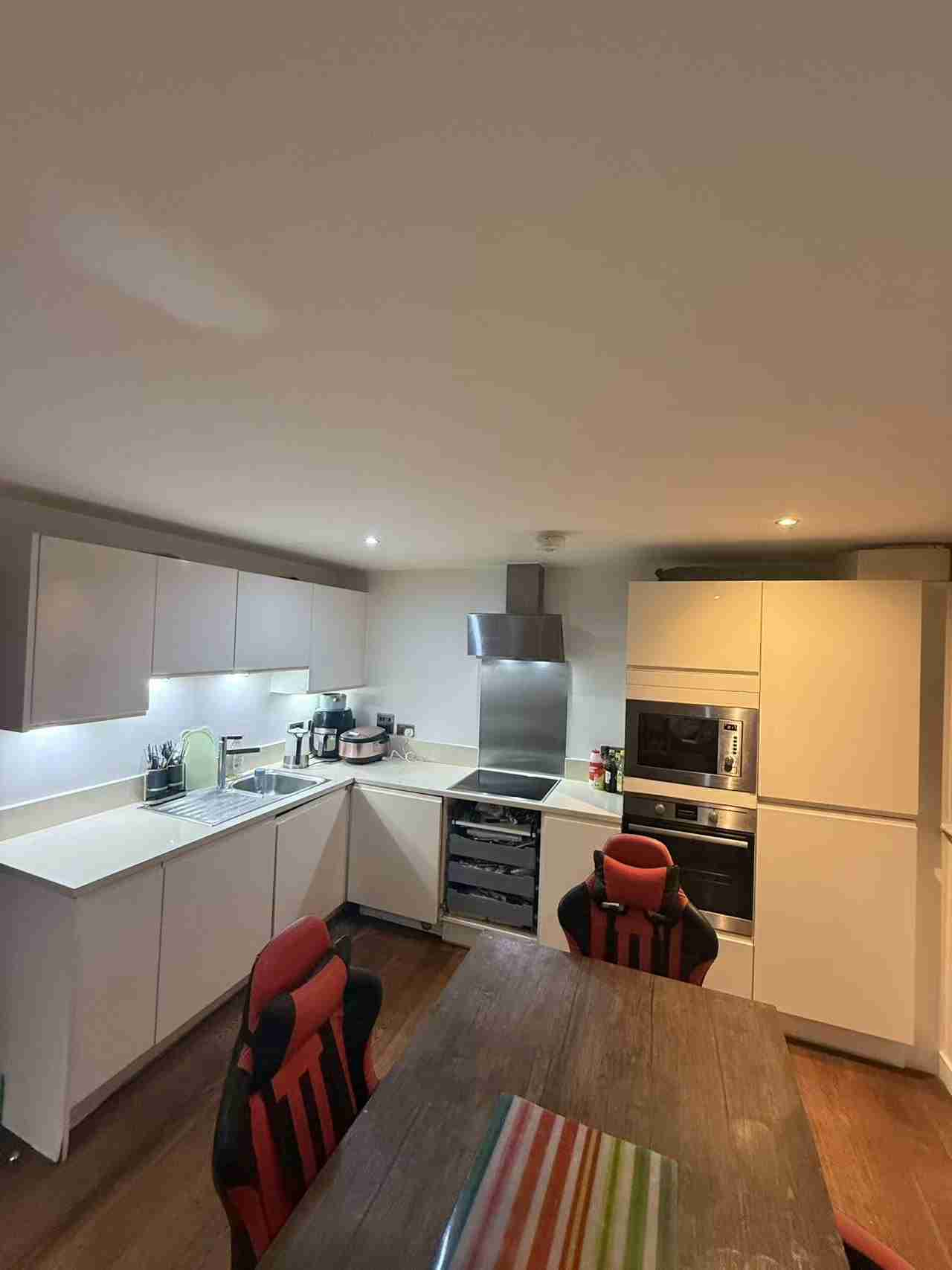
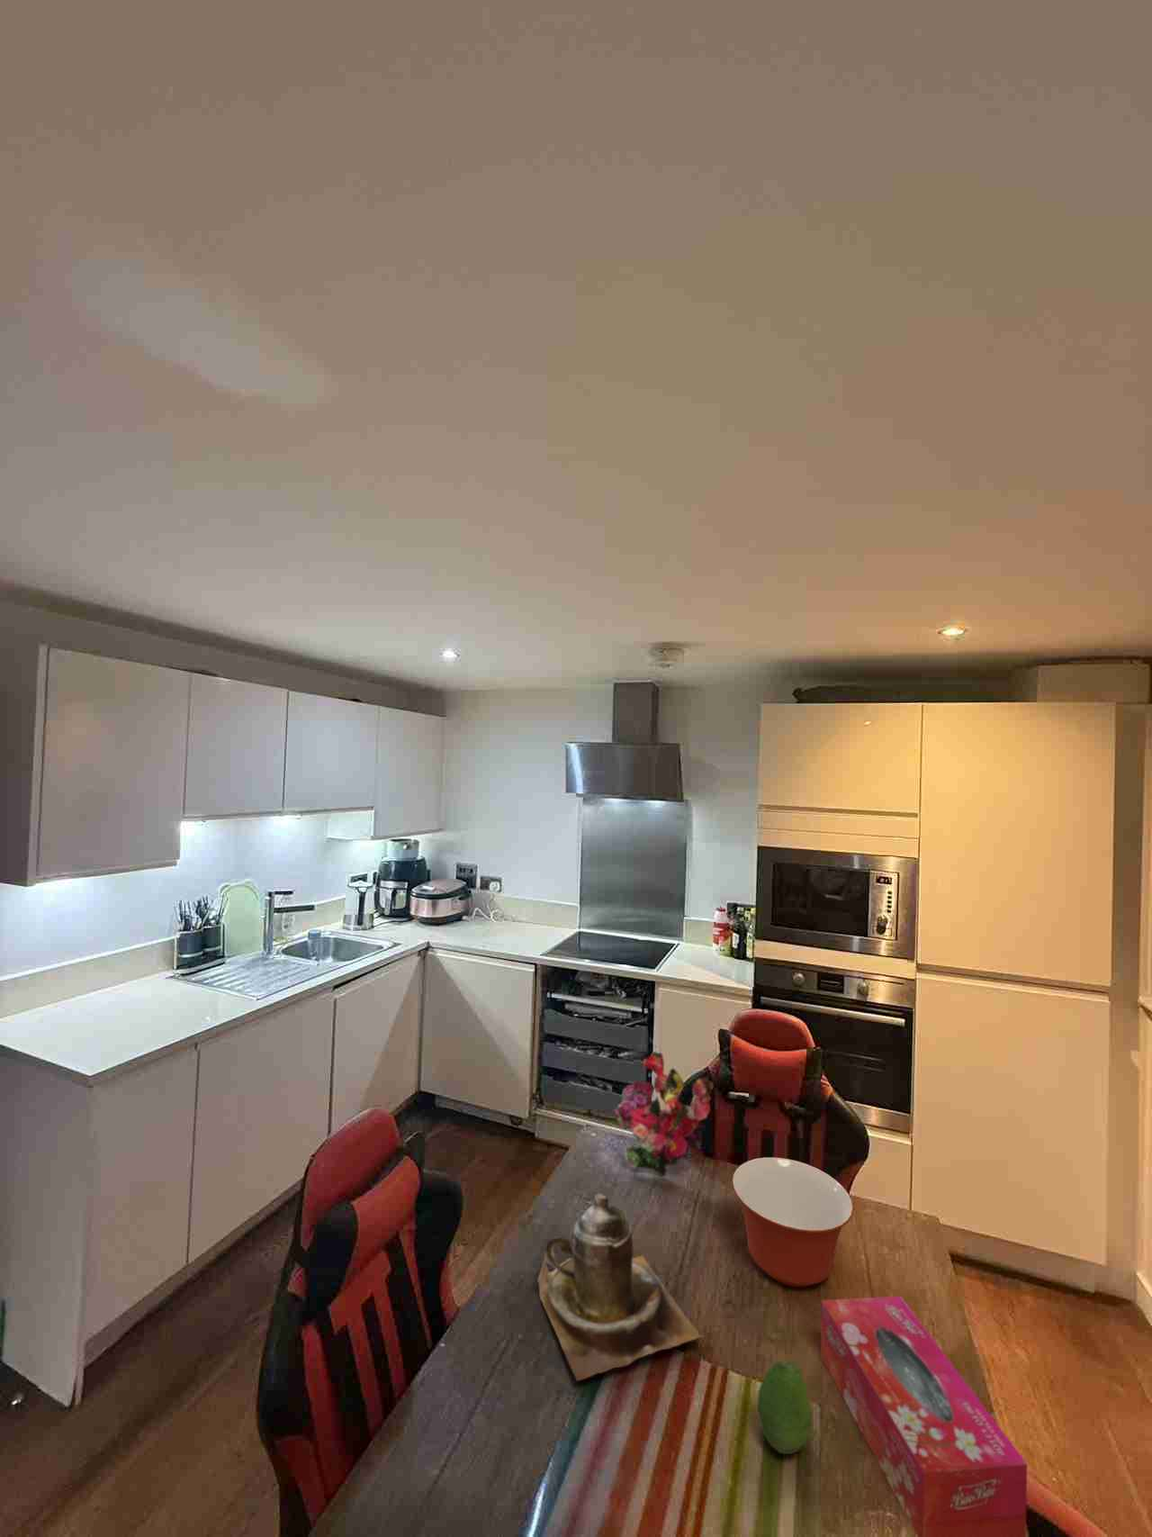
+ tissue box (910, 1401)
+ fruit (783, 1403)
+ teapot (615, 1259)
+ mixing bowl (789, 1227)
+ flower (662, 1117)
